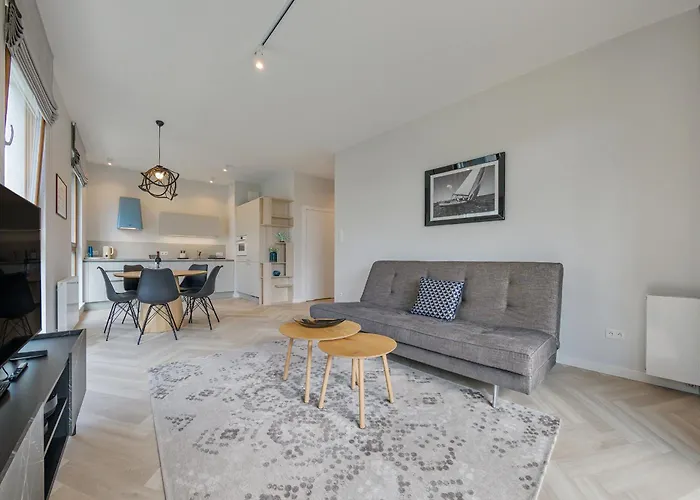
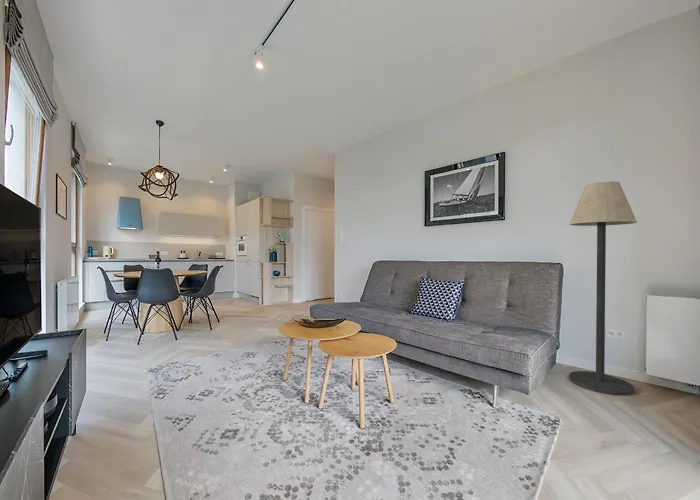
+ floor lamp (600, 284)
